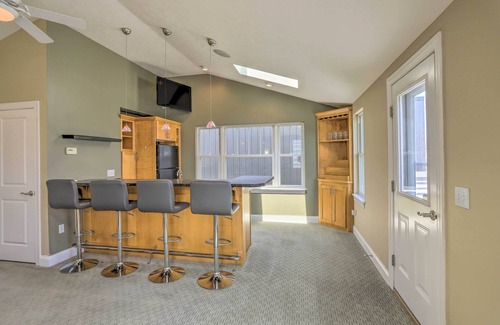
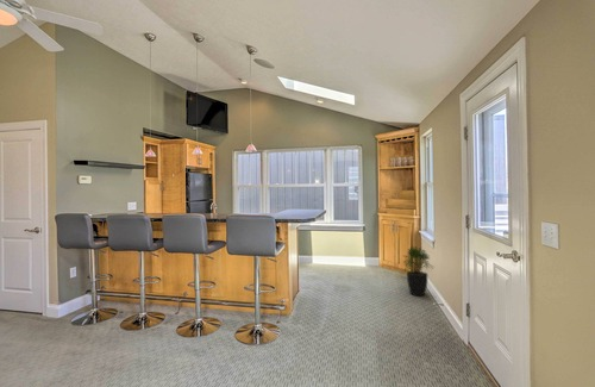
+ potted plant (418, 268)
